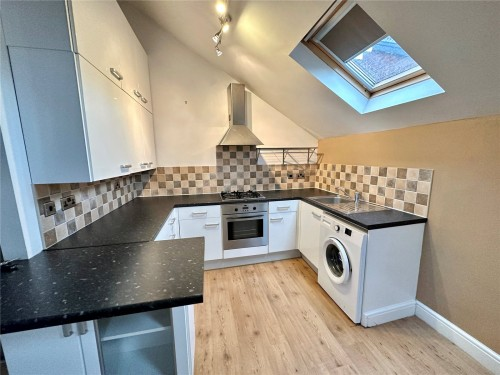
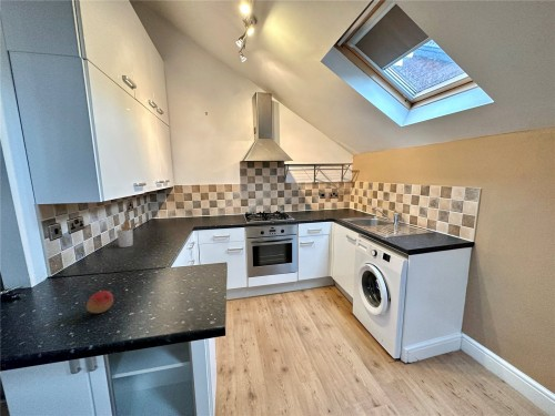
+ utensil holder (129, 233)
+ fruit (100, 302)
